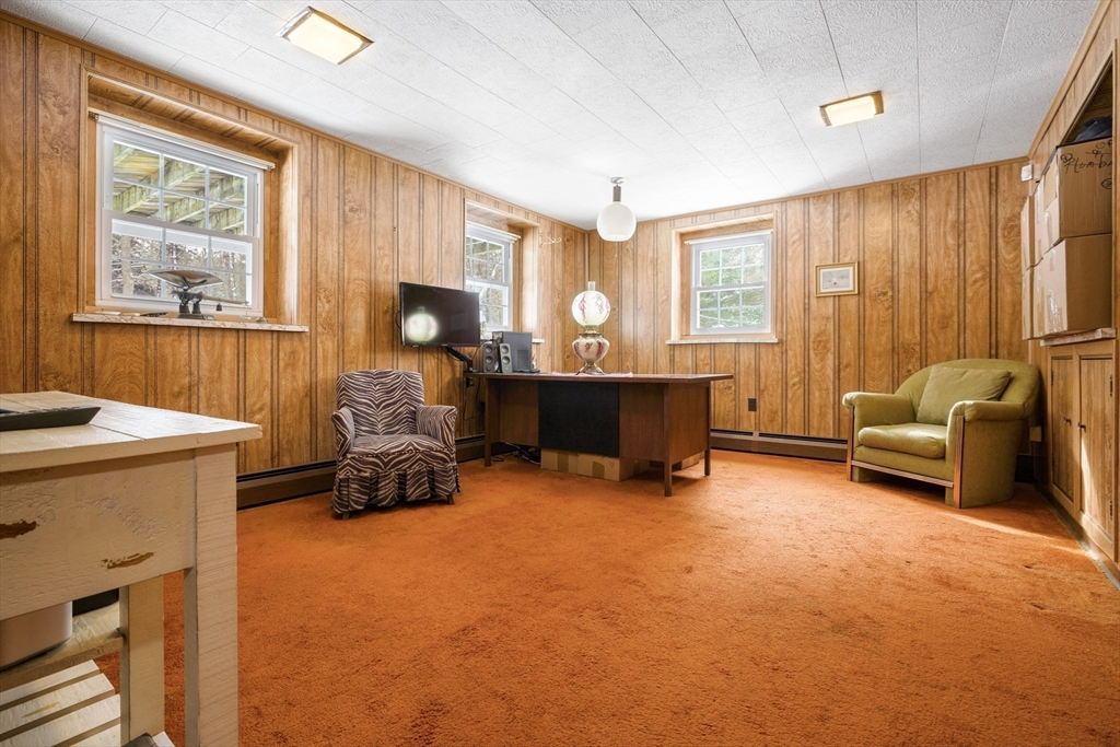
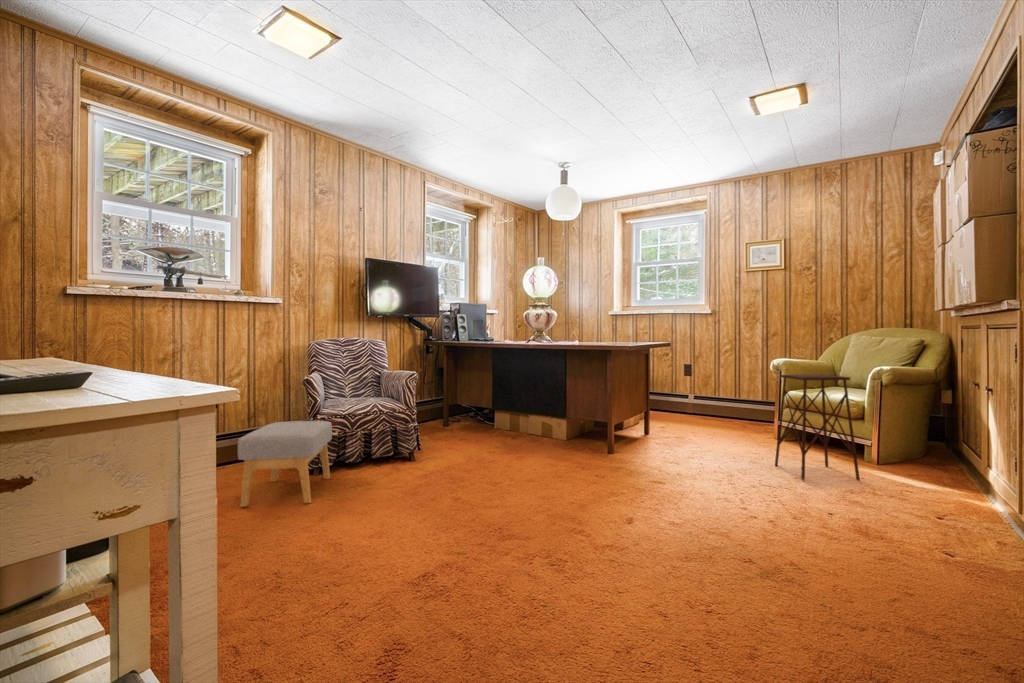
+ footstool (289, 458)
+ side table (812, 426)
